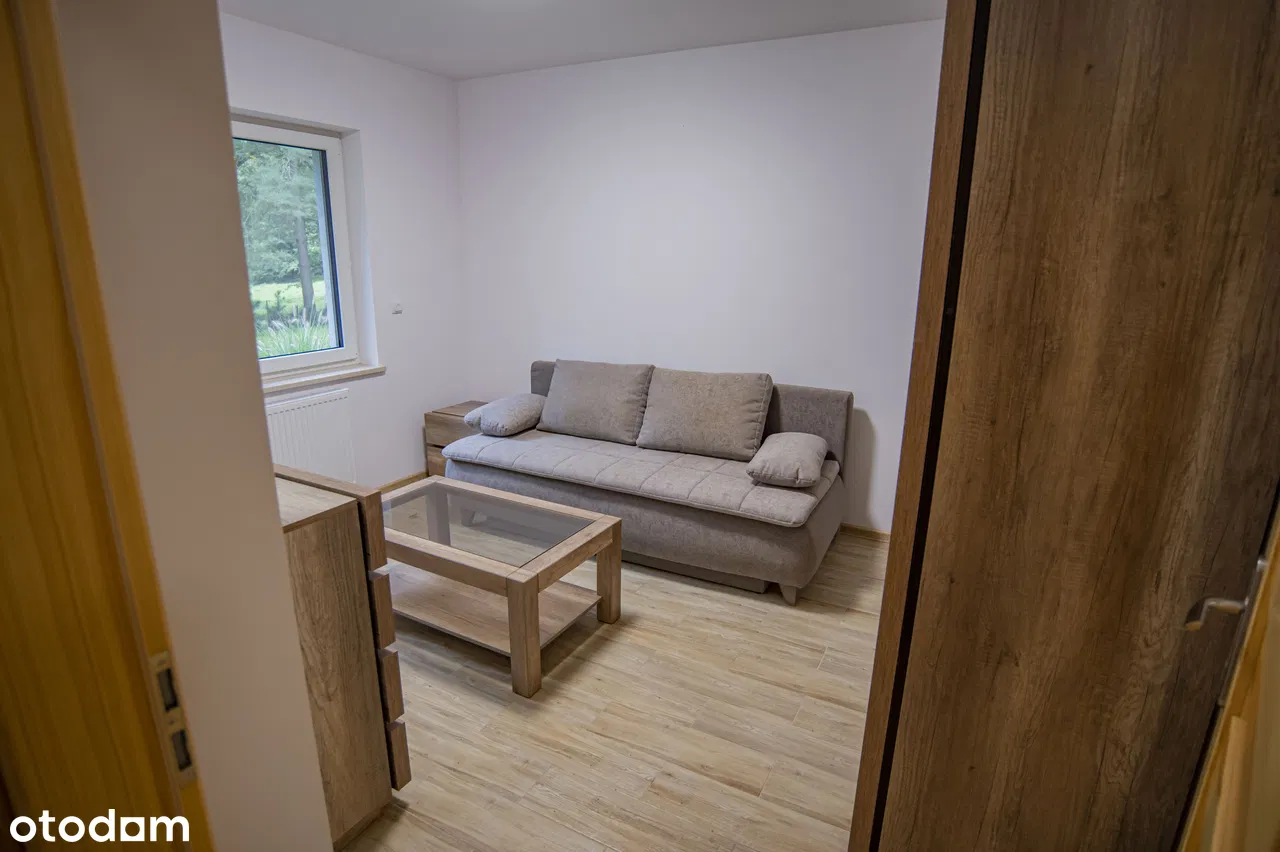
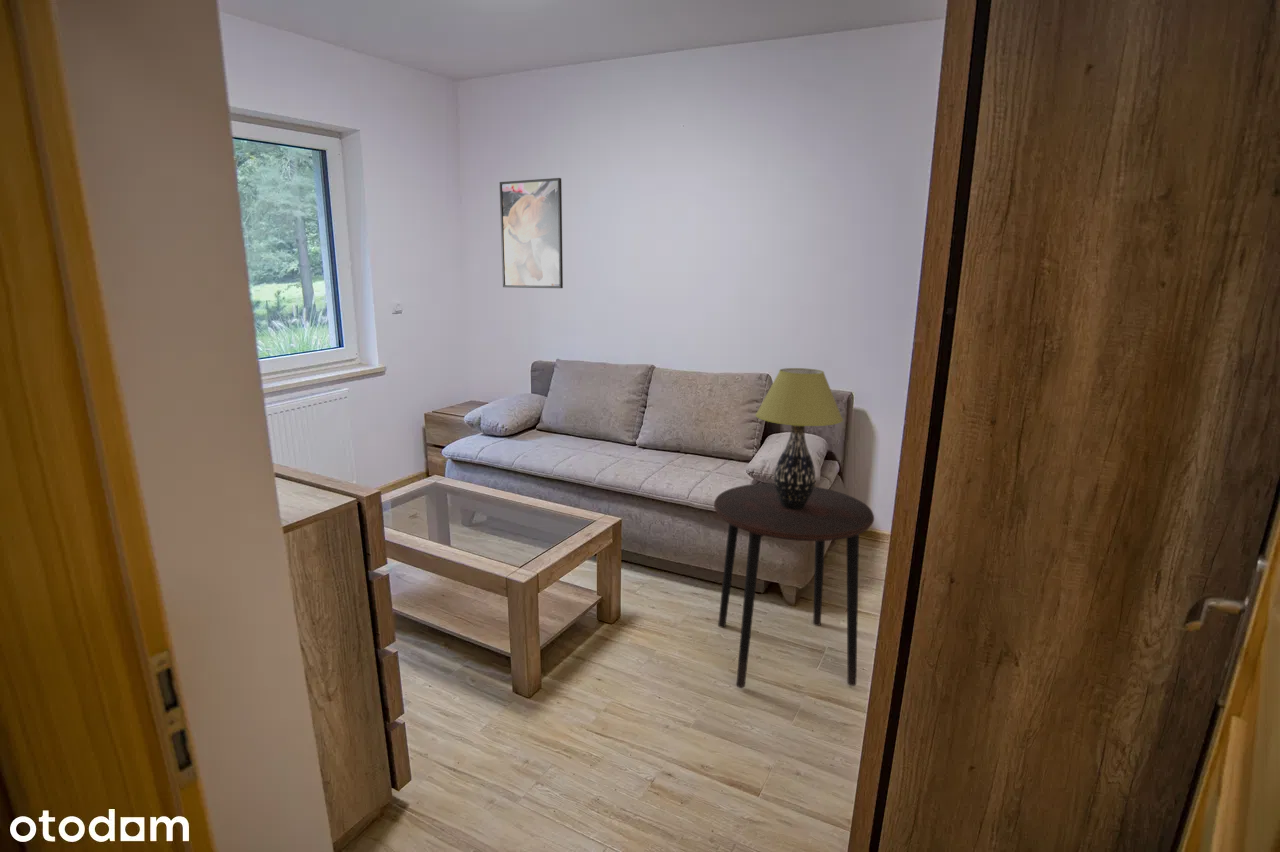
+ table lamp (797, 439)
+ side table (814, 581)
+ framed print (531, 234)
